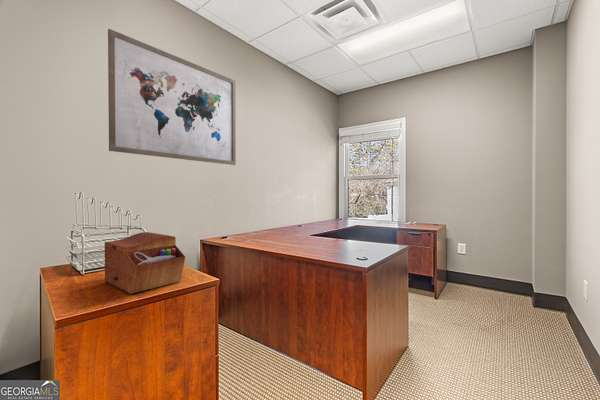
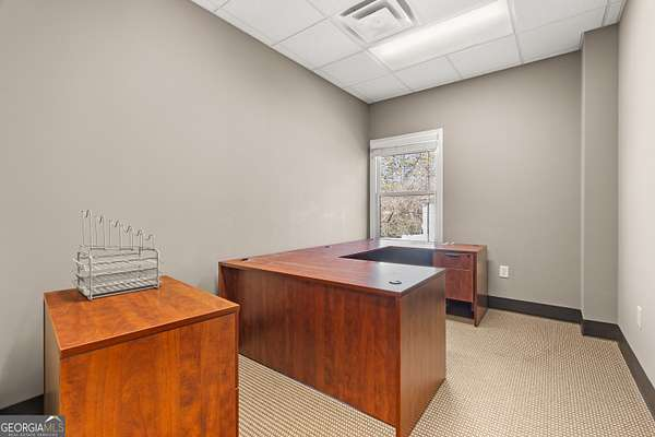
- sewing box (143, 259)
- wall art (183, 109)
